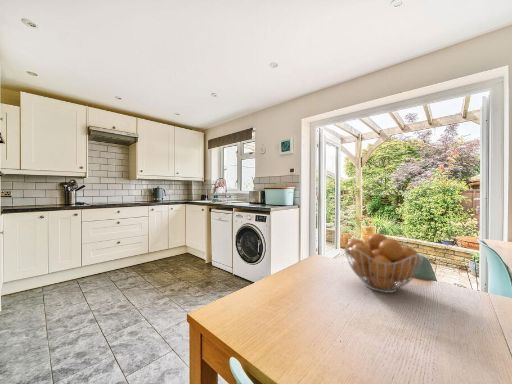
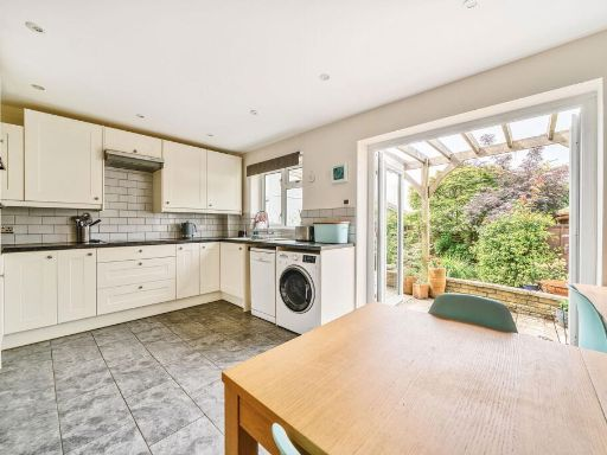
- fruit basket (380, 260)
